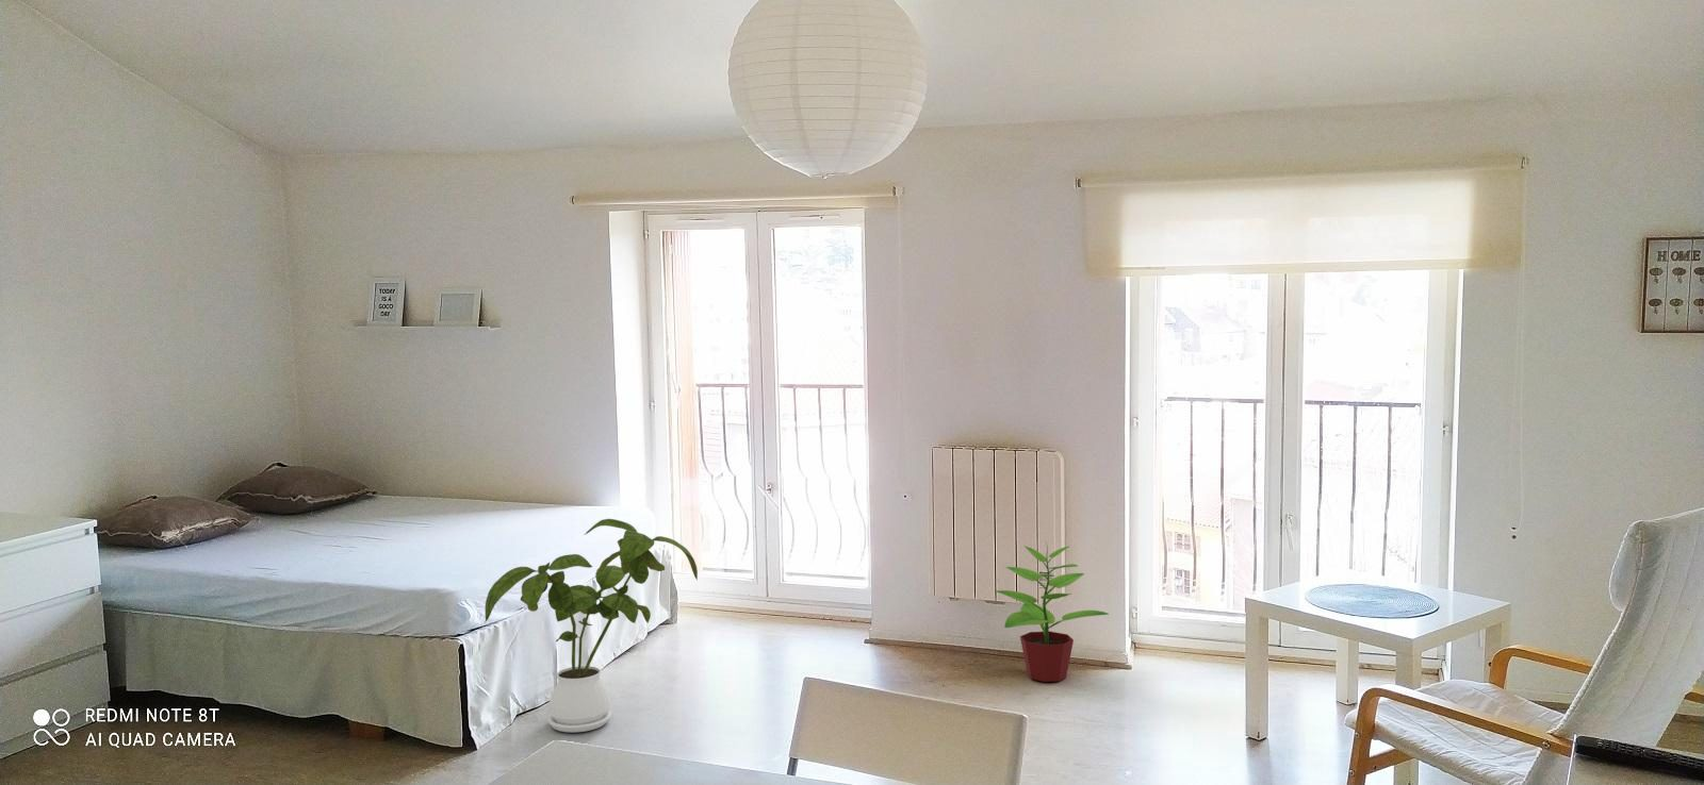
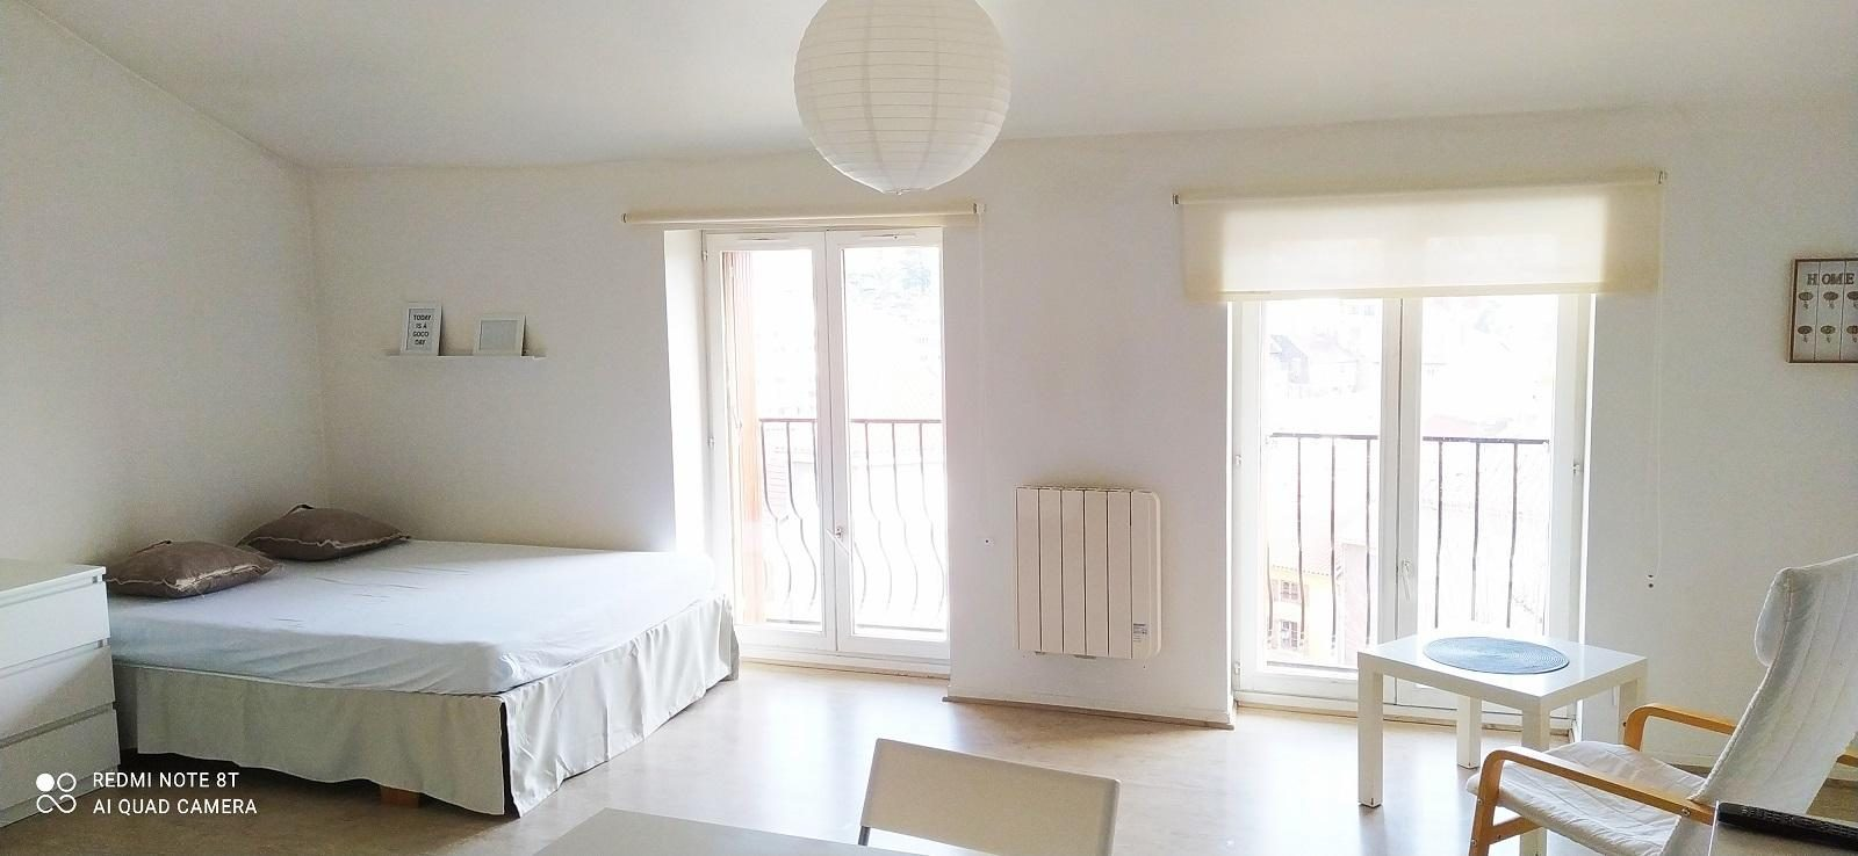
- house plant (611, 620)
- potted plant (1048, 610)
